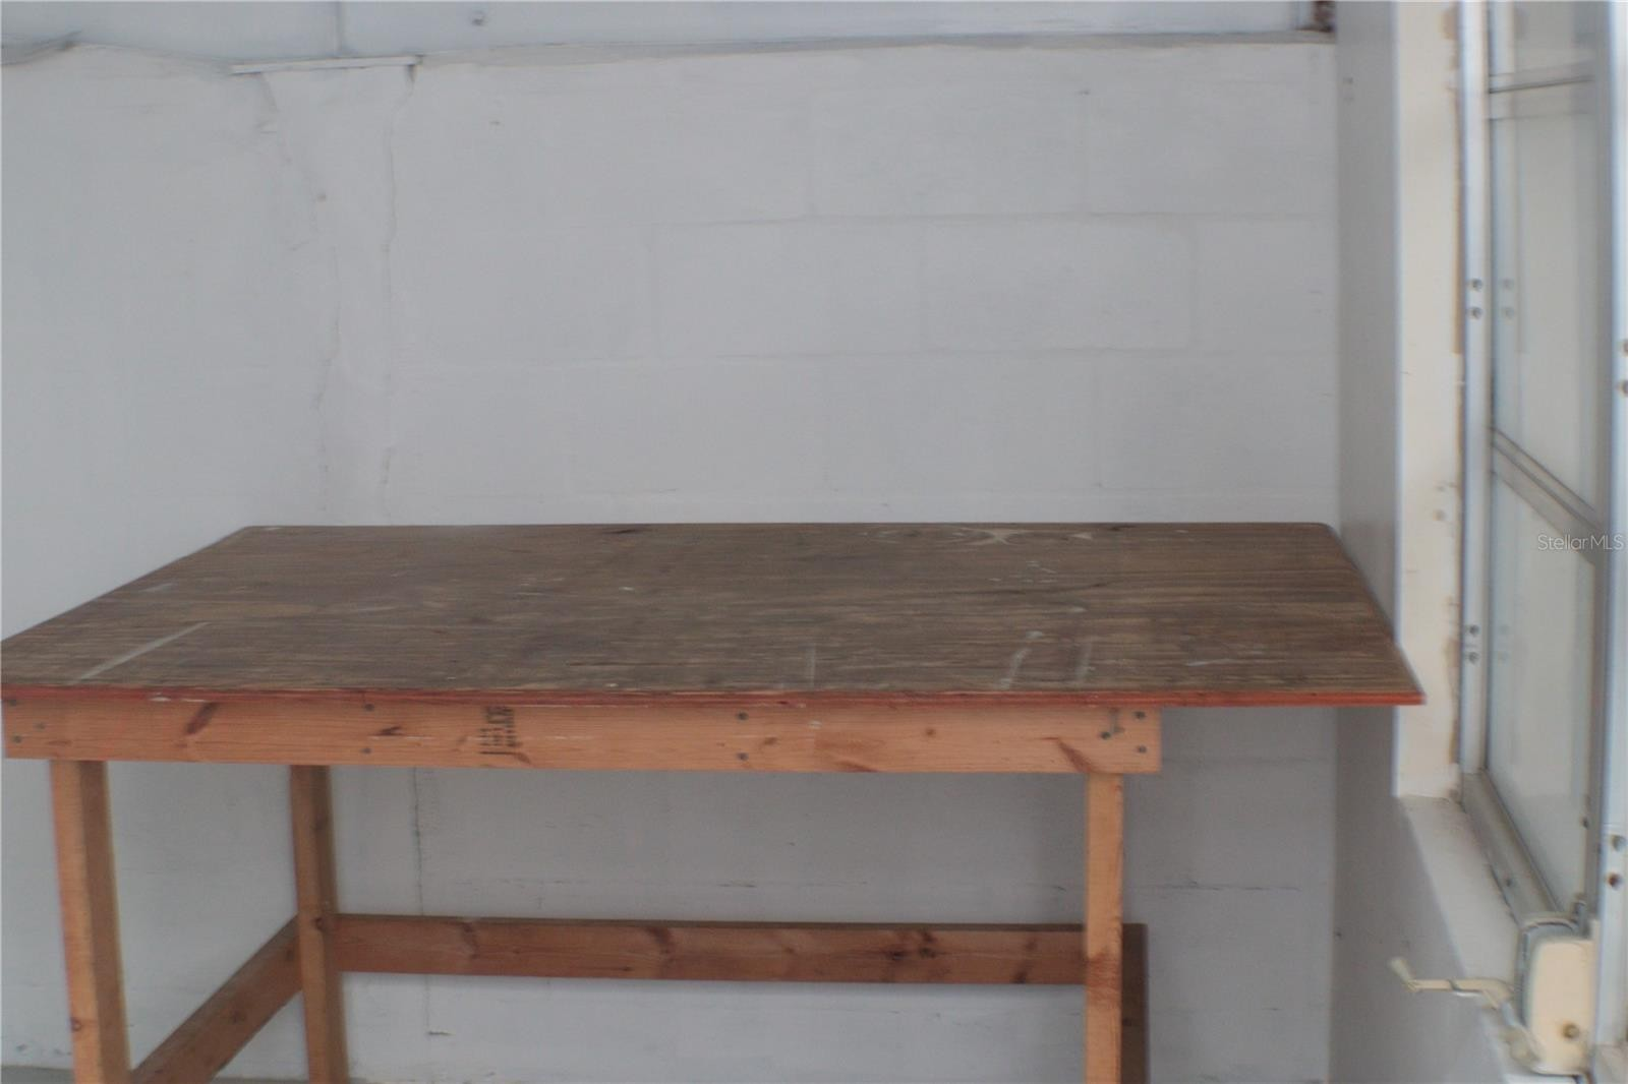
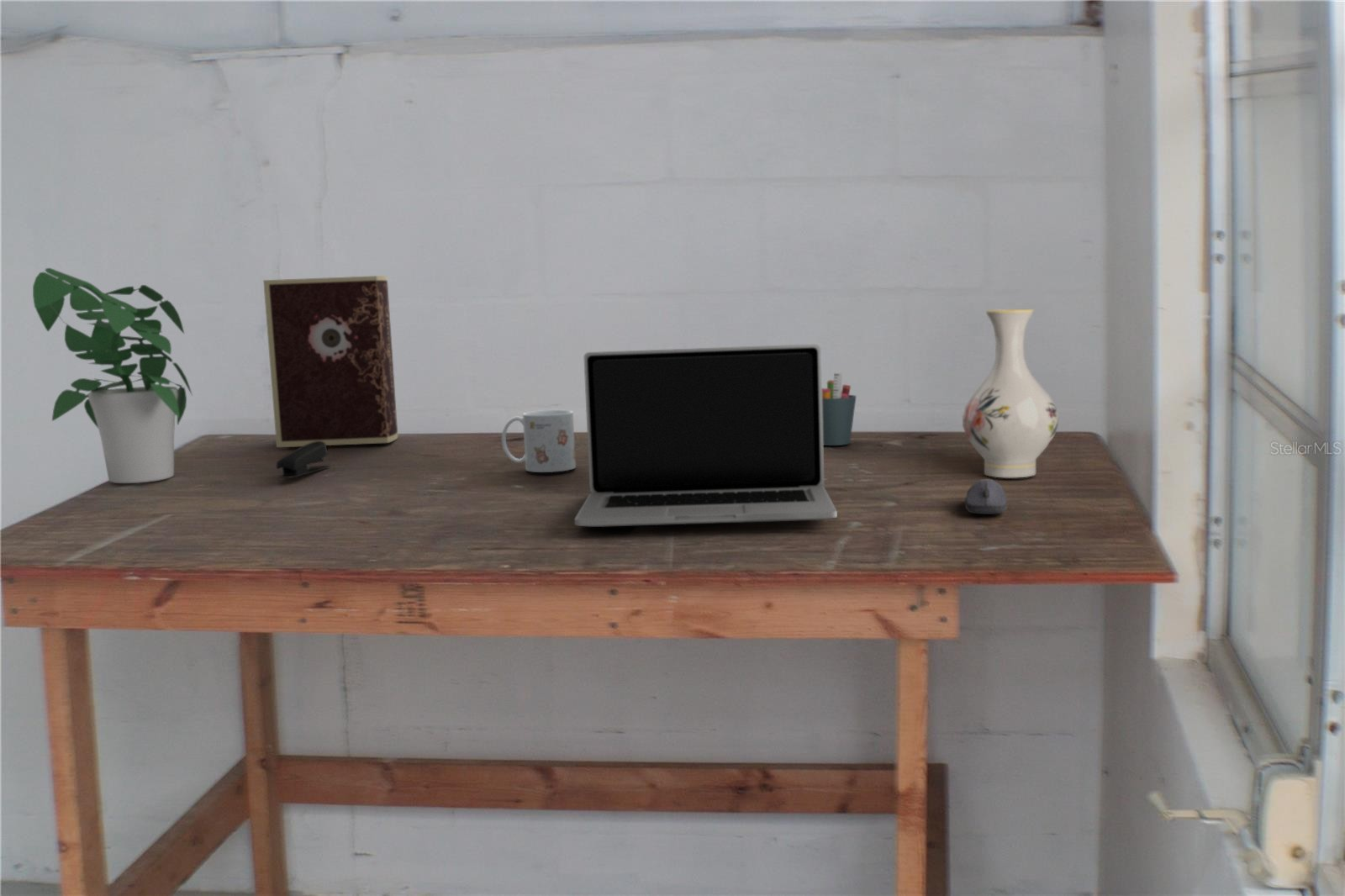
+ vase (1010, 393)
+ stapler (303, 459)
+ book (334, 361)
+ laptop (704, 432)
+ potted plant (113, 375)
+ computer mouse (986, 495)
+ pen holder (832, 407)
+ mug (537, 440)
